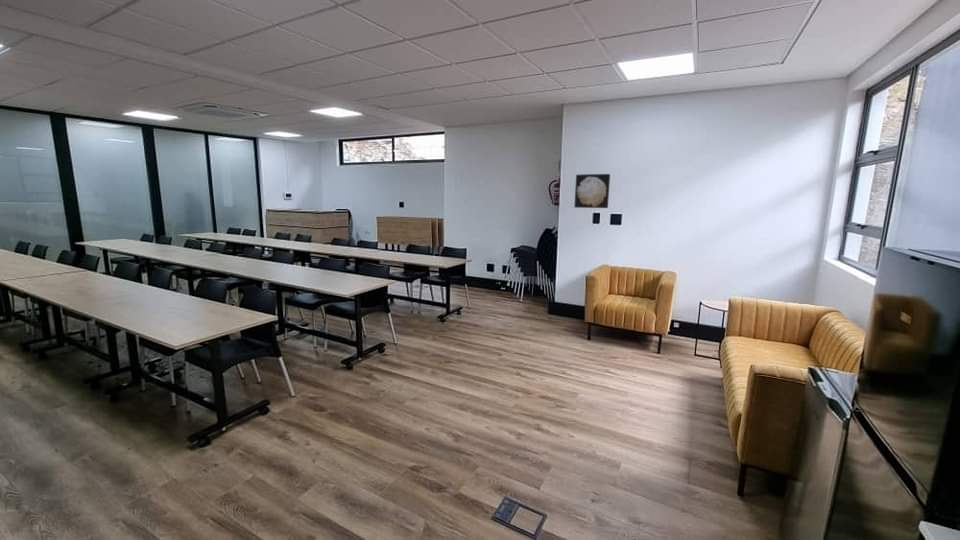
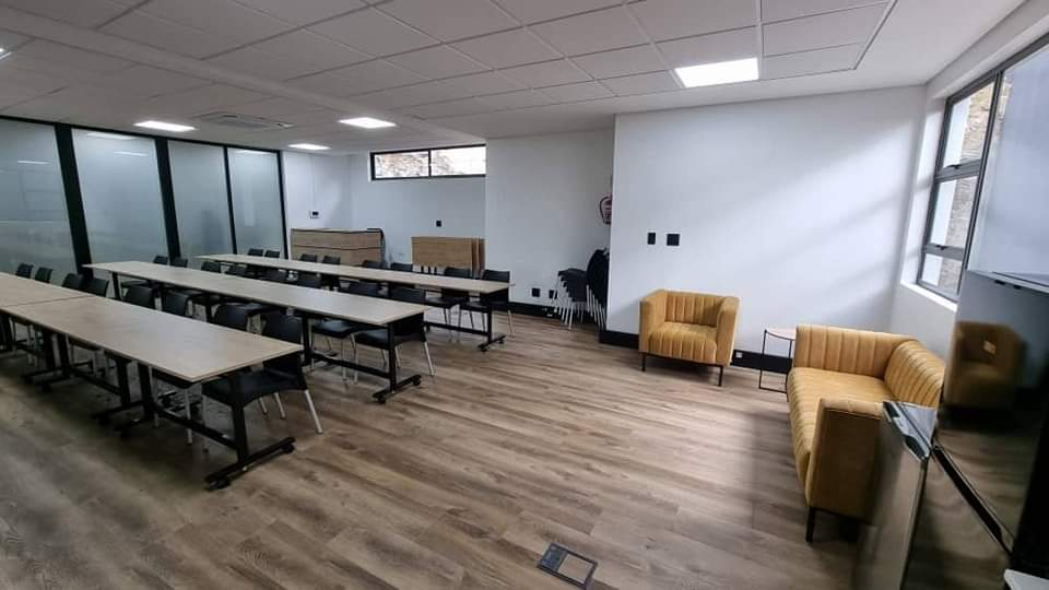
- wall art (591, 191)
